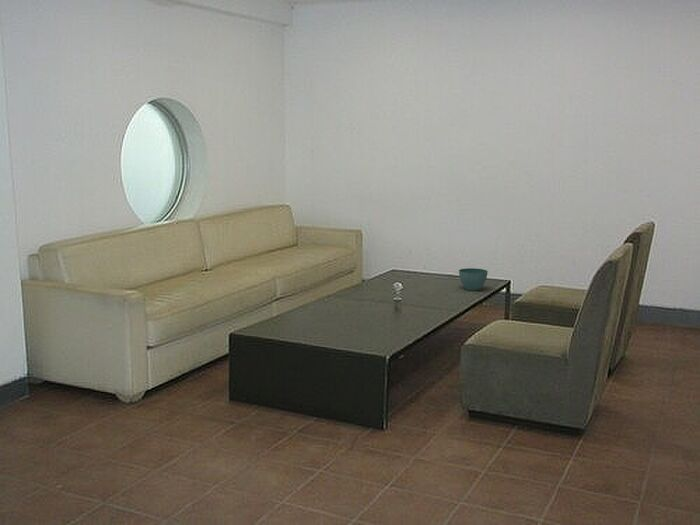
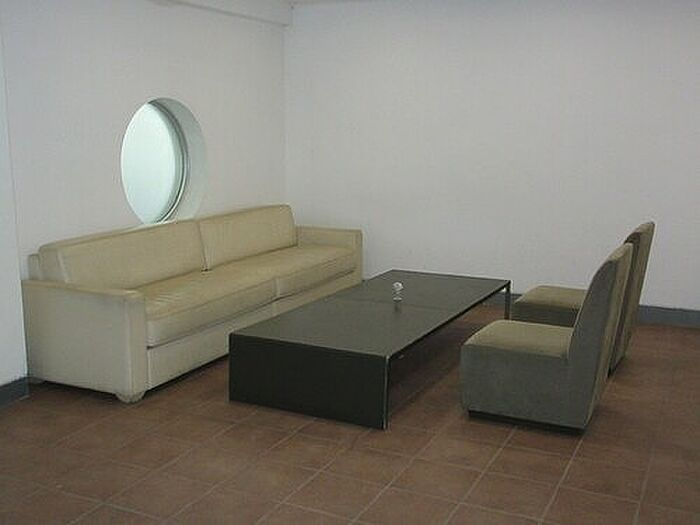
- plant pot (472, 280)
